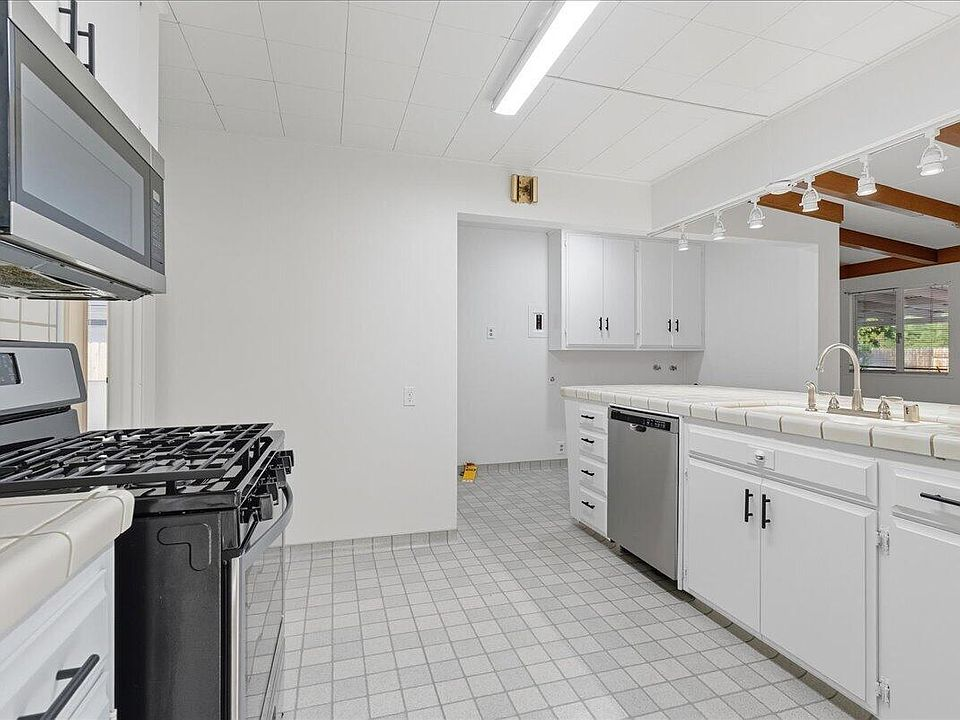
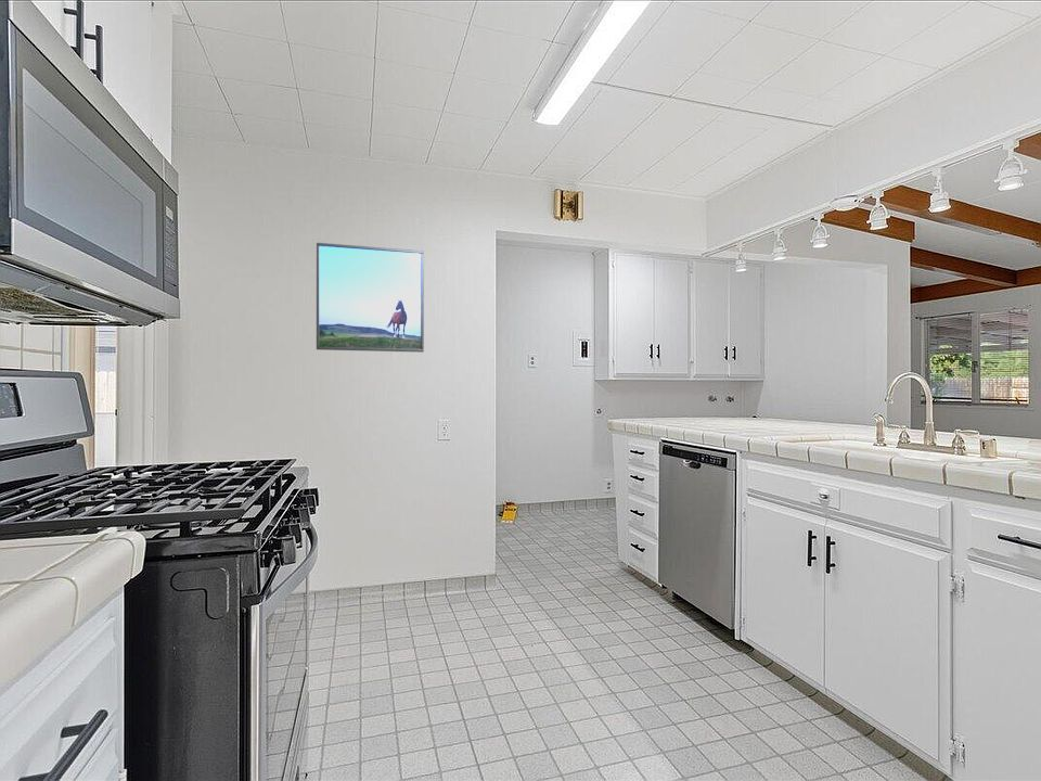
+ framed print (371, 298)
